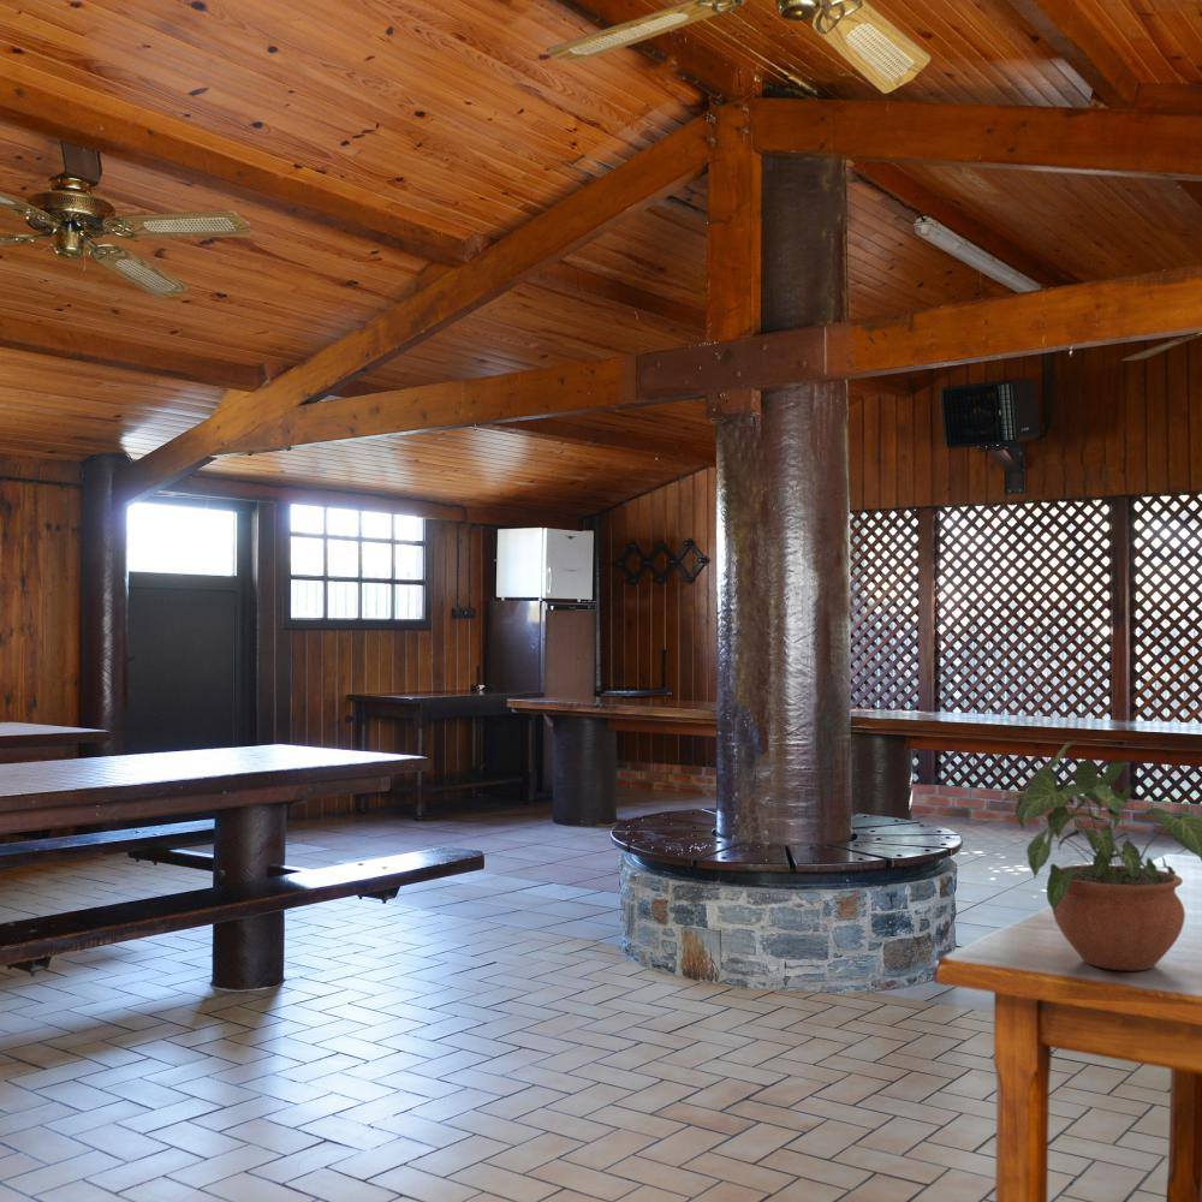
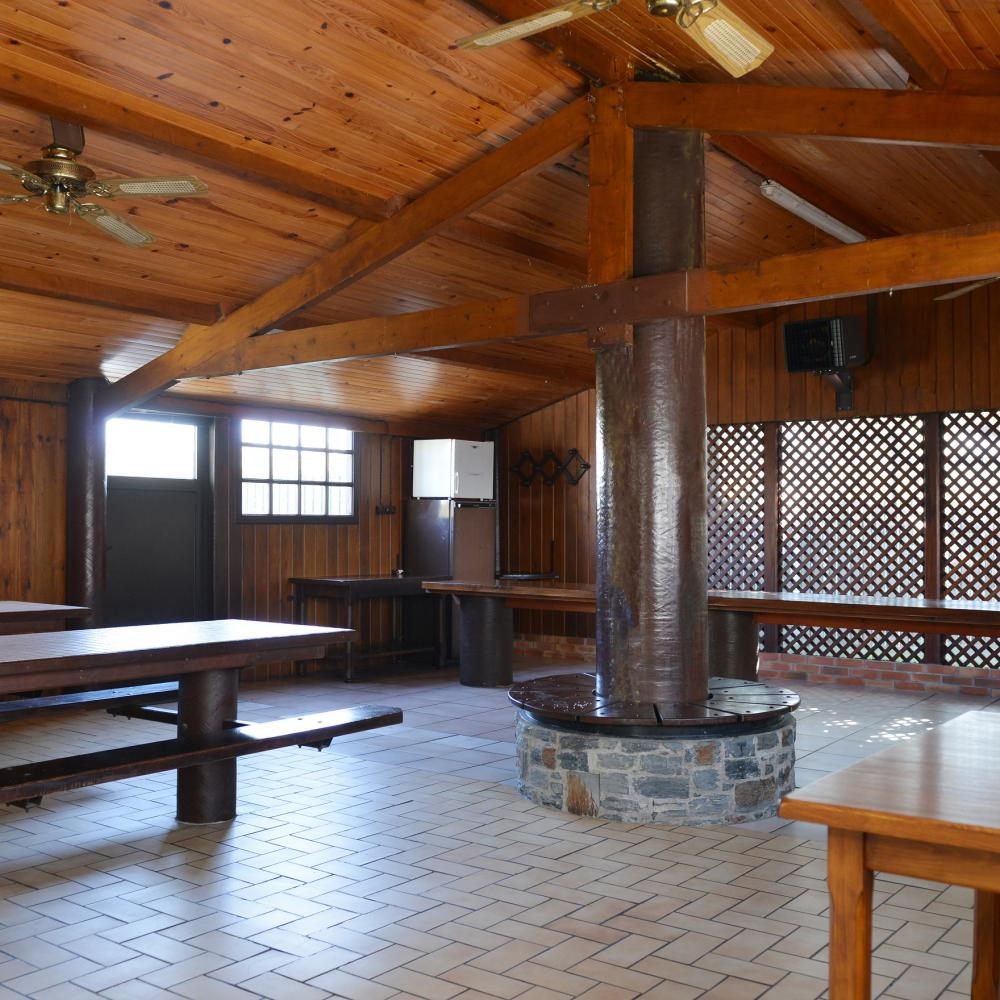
- potted plant (1095, 849)
